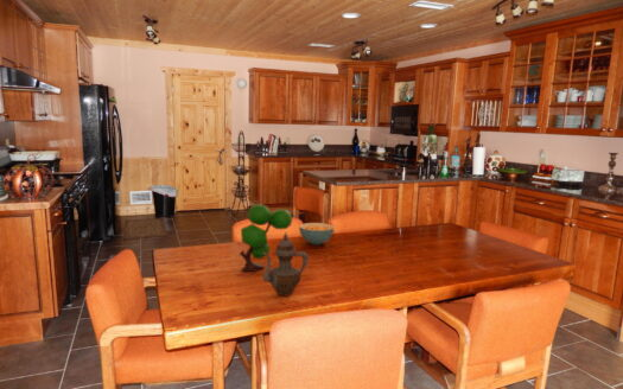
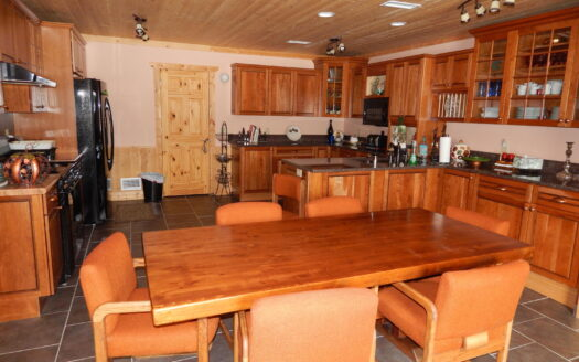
- plant (265, 235)
- cereal bowl (316, 235)
- teapot (286, 262)
